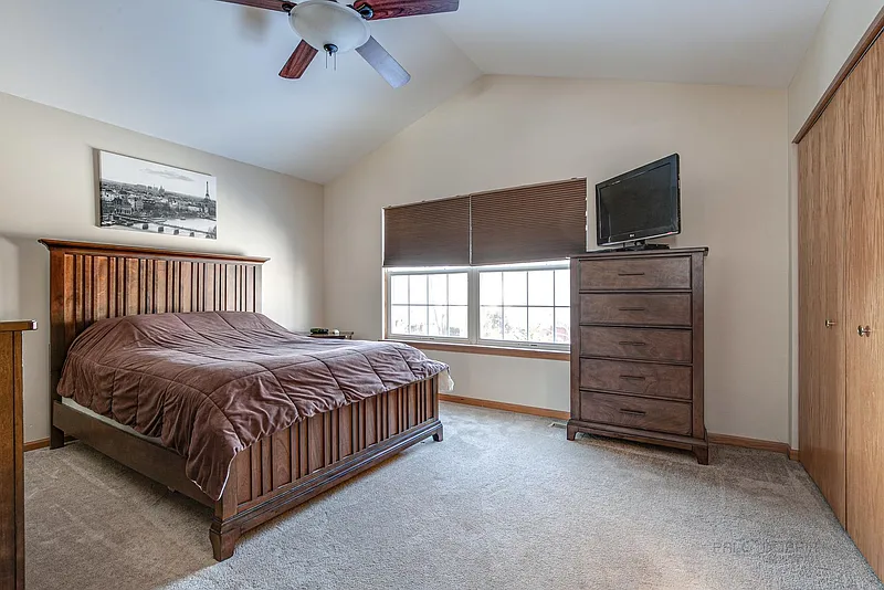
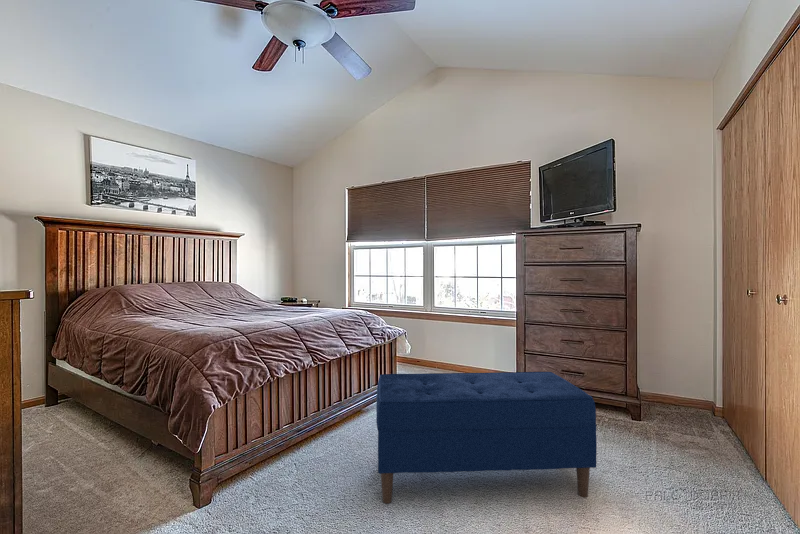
+ bench (476, 430)
